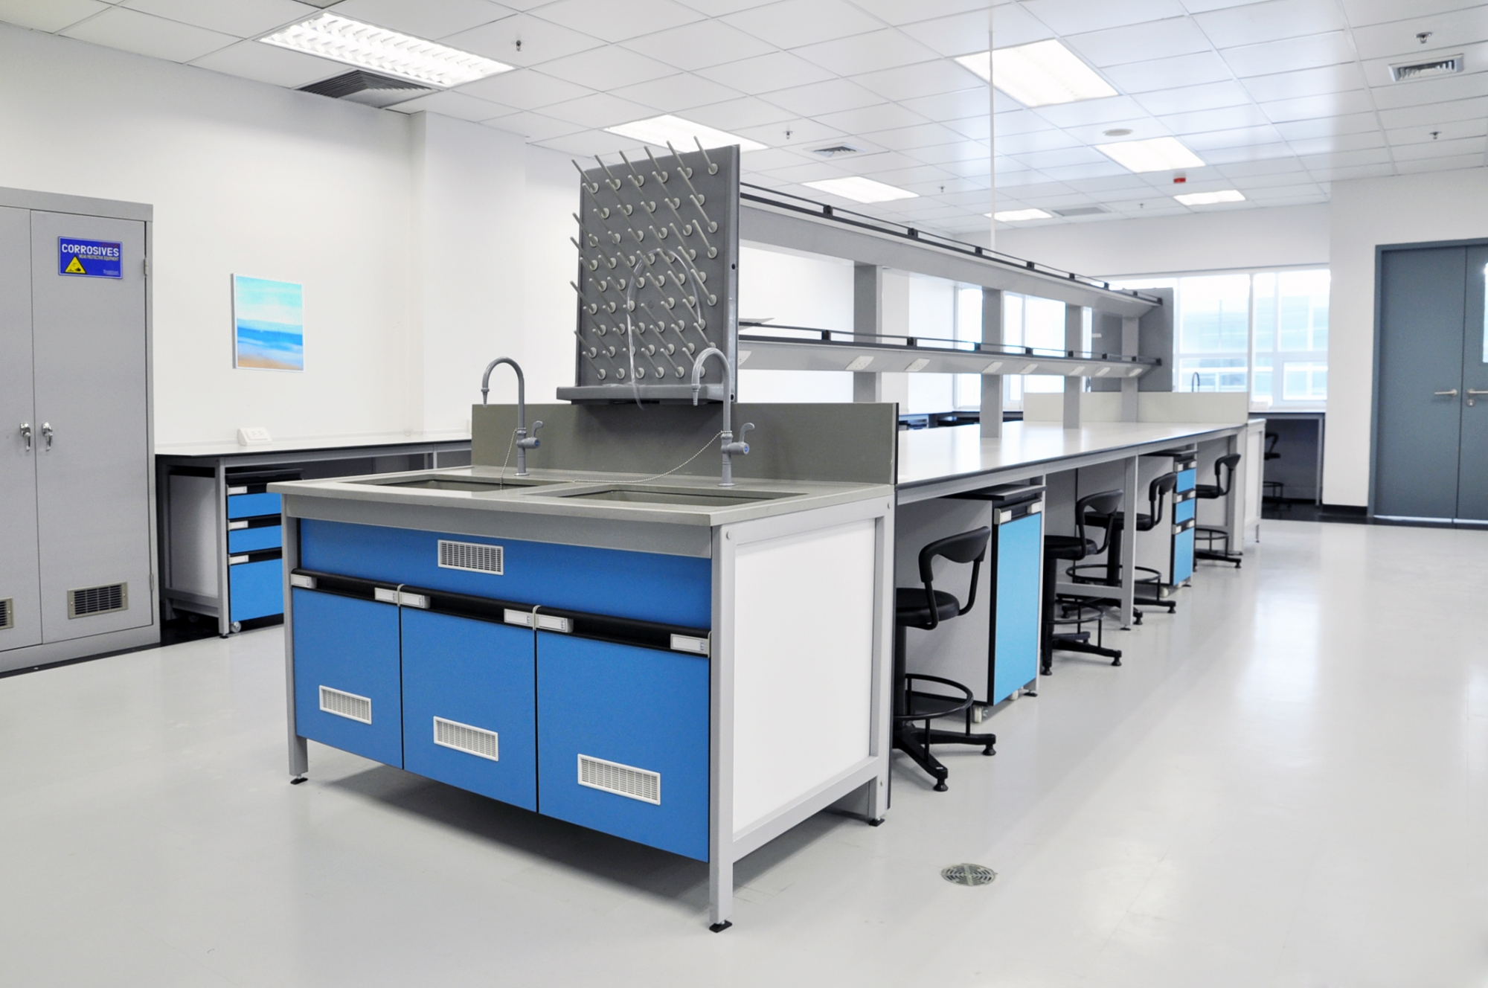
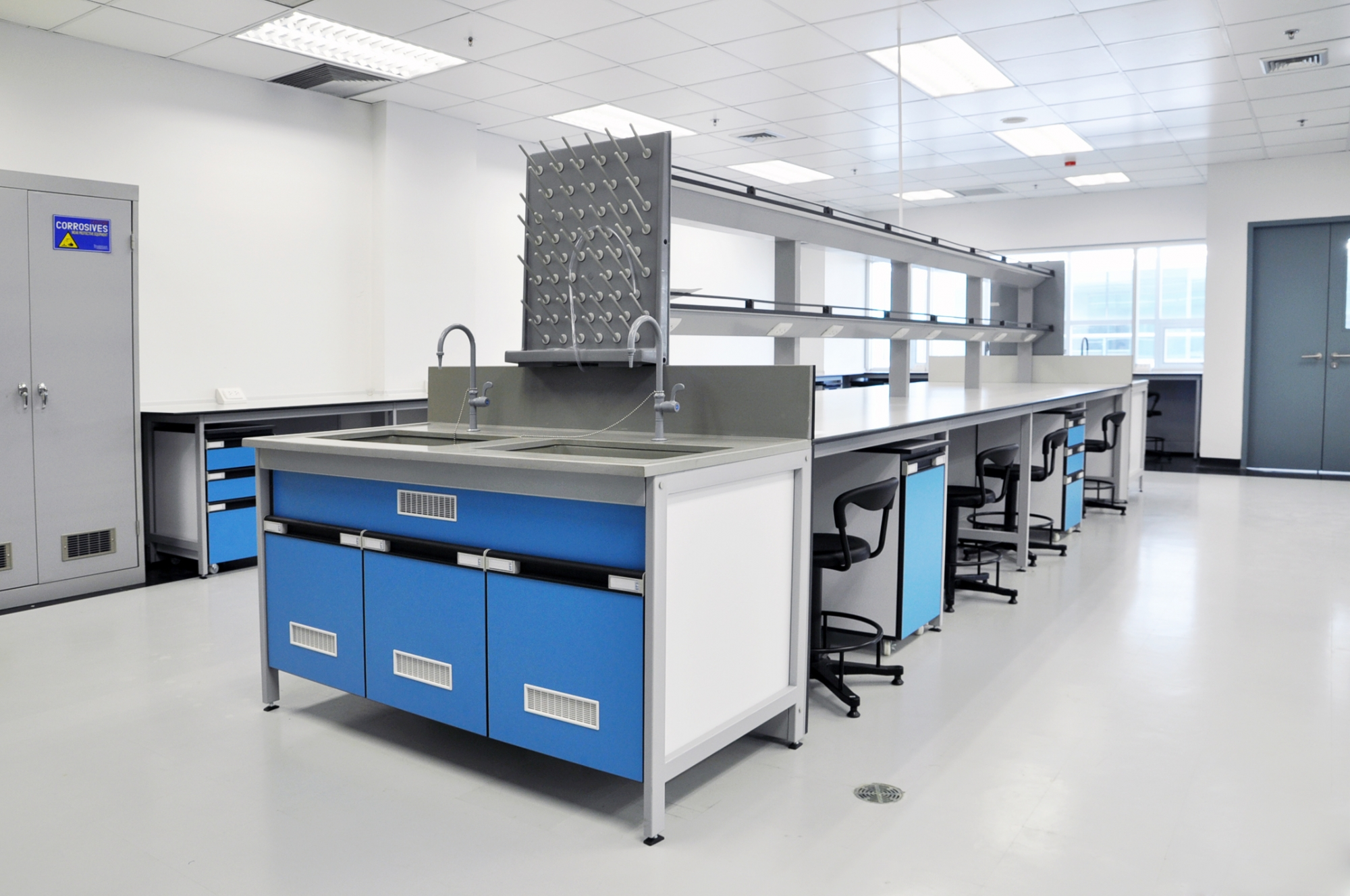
- wall art (269, 324)
